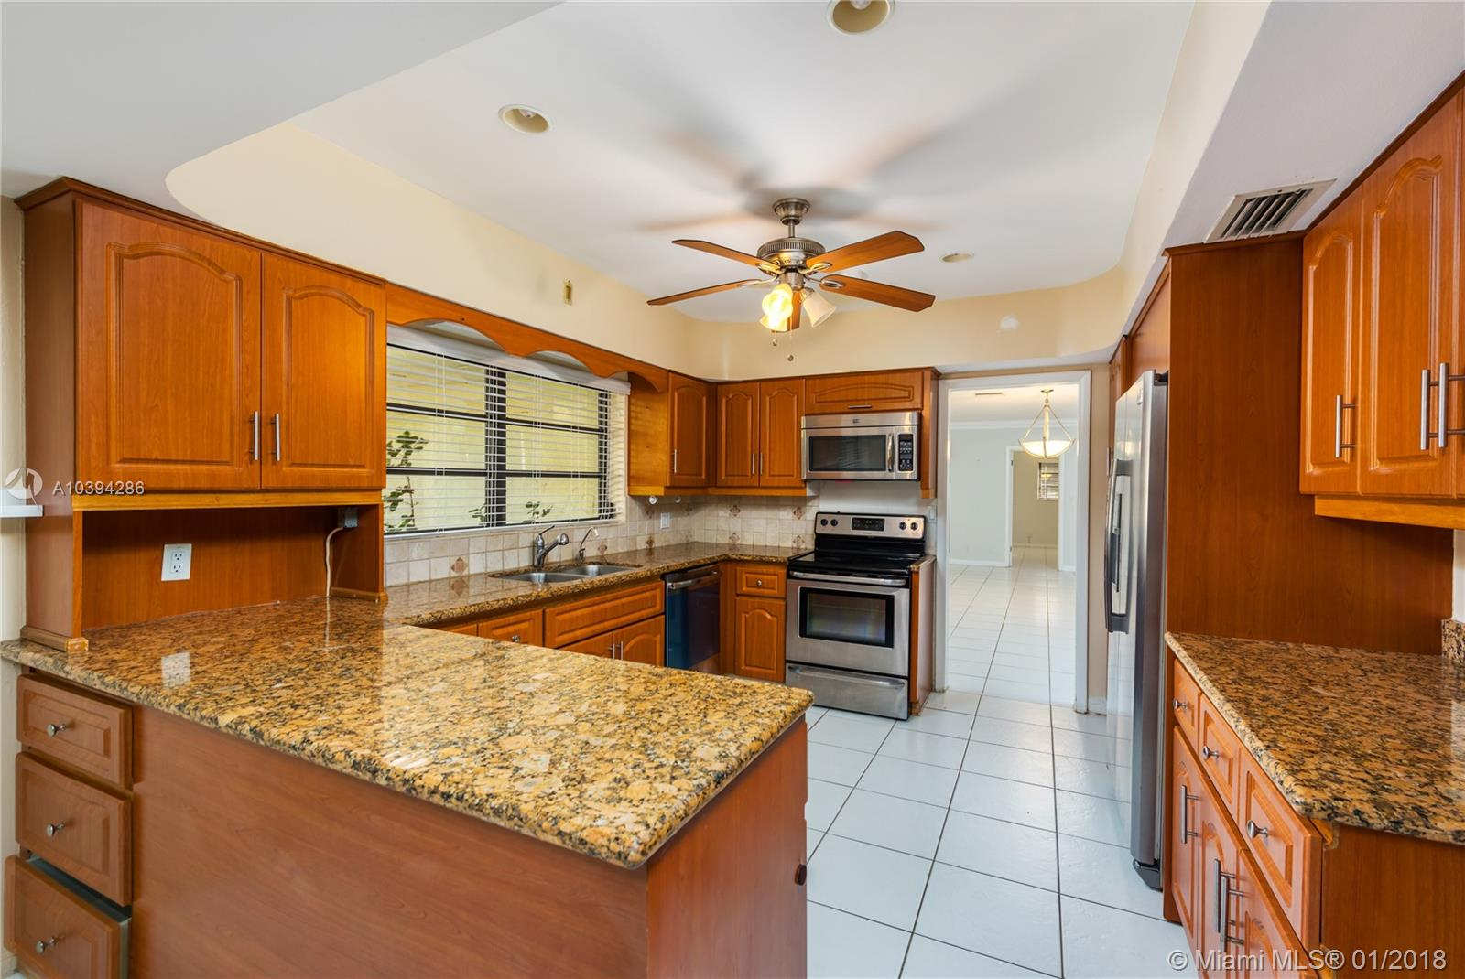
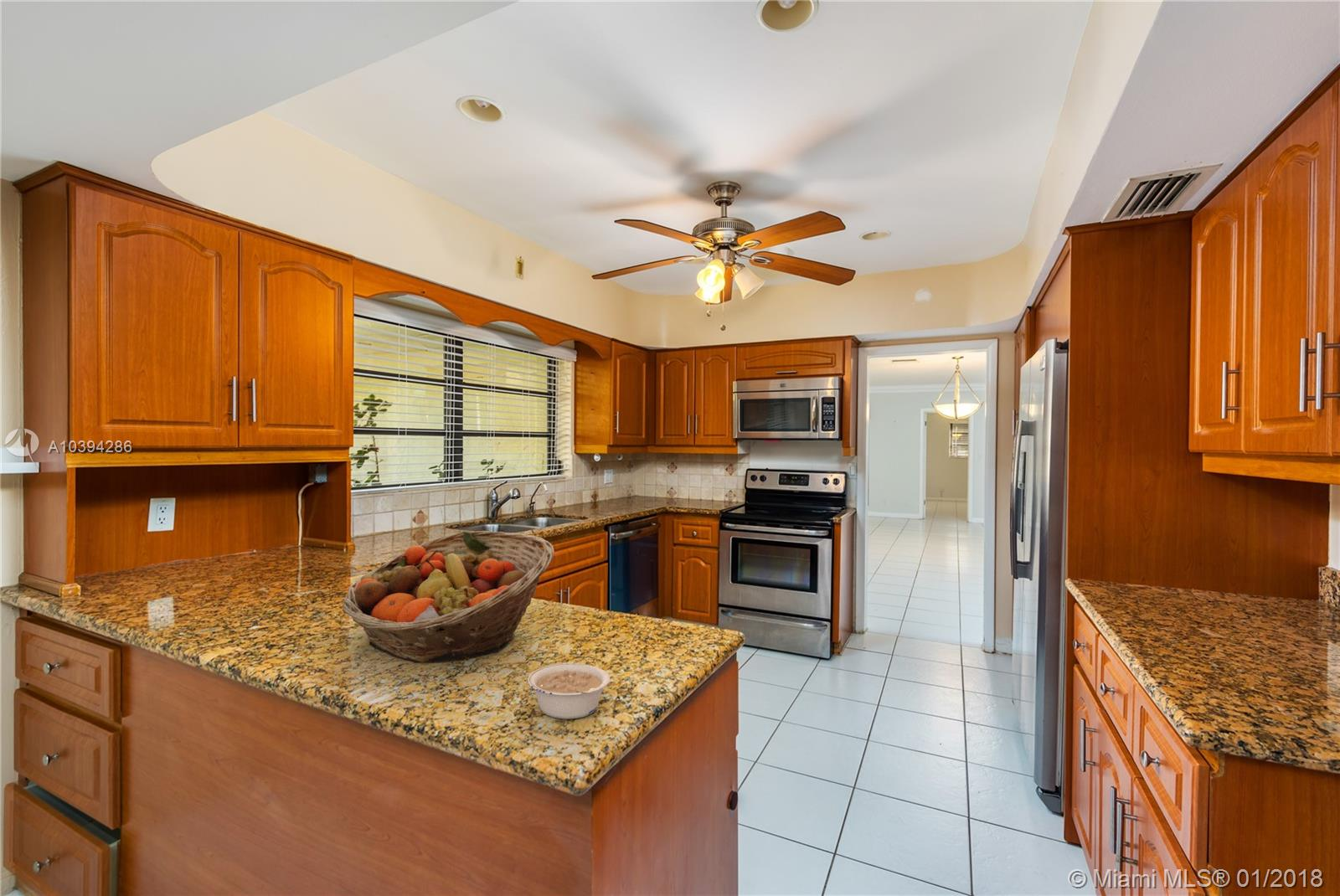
+ fruit basket (451, 588)
+ legume (571, 690)
